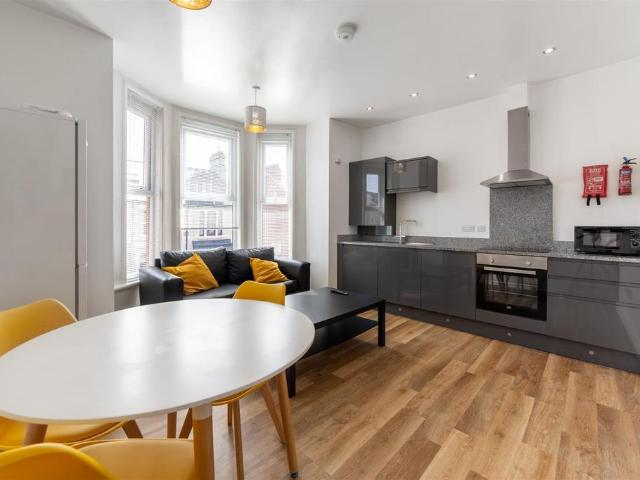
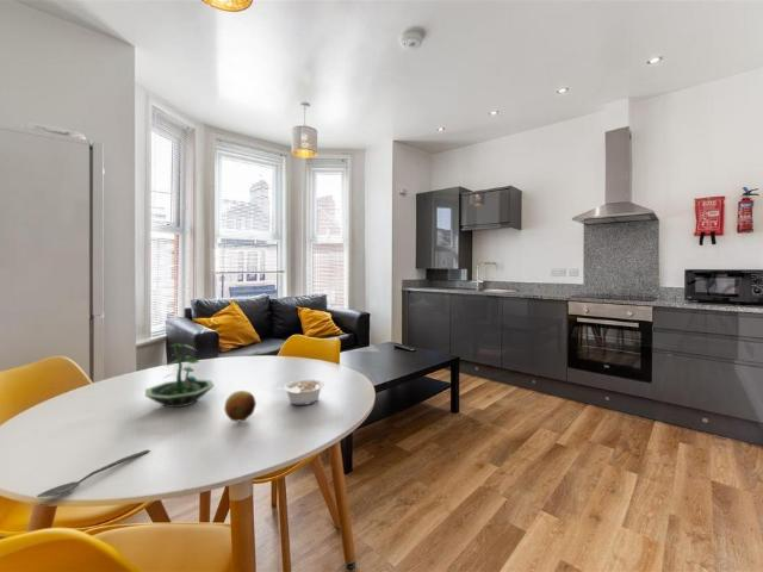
+ fruit (240, 405)
+ legume (303, 391)
+ terrarium (178, 355)
+ spoon (100, 470)
